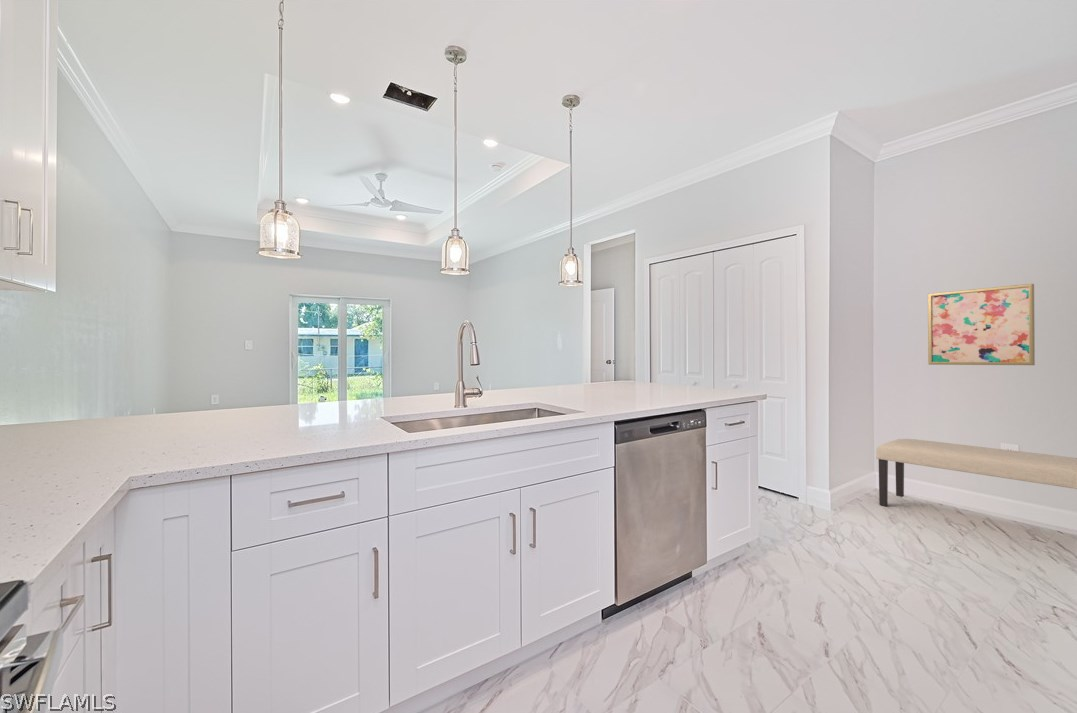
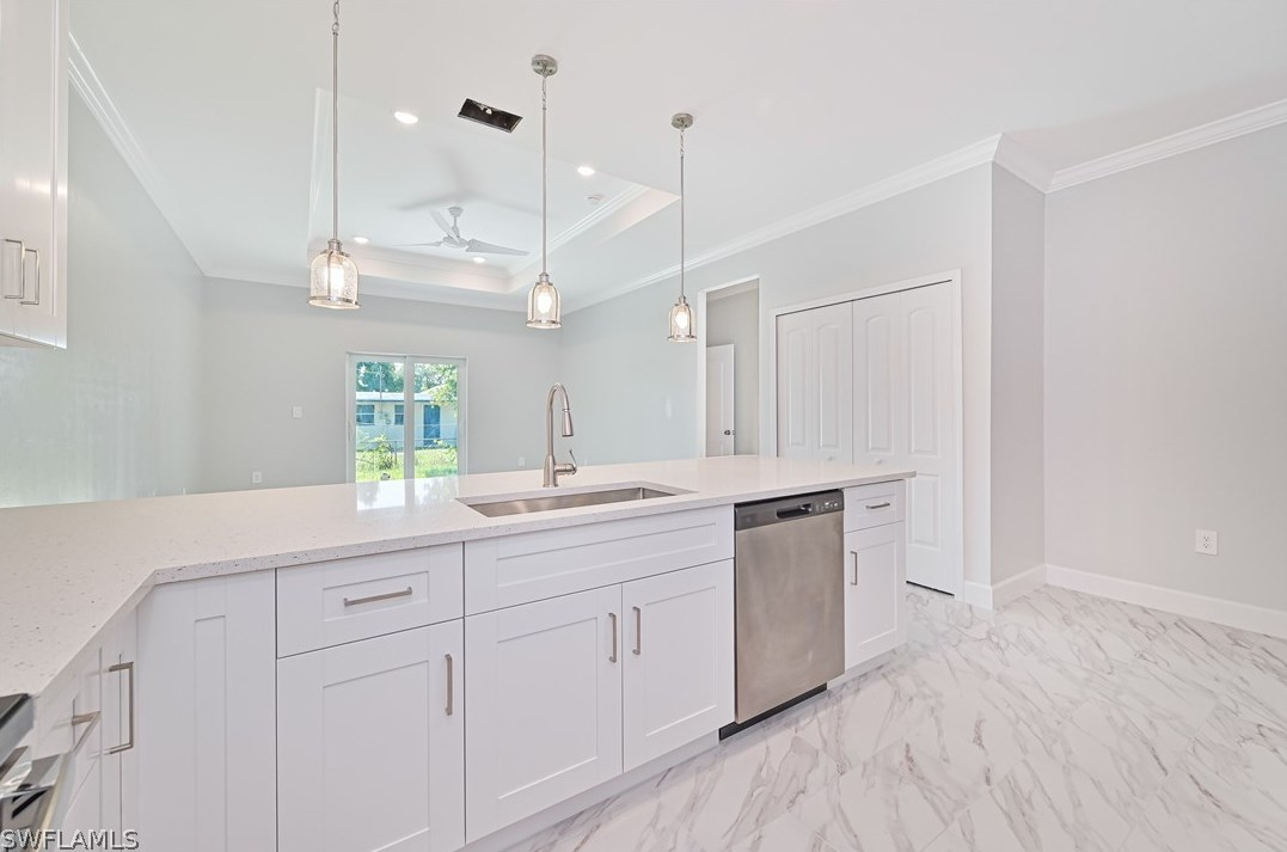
- wall art (977, 327)
- bench (982, 474)
